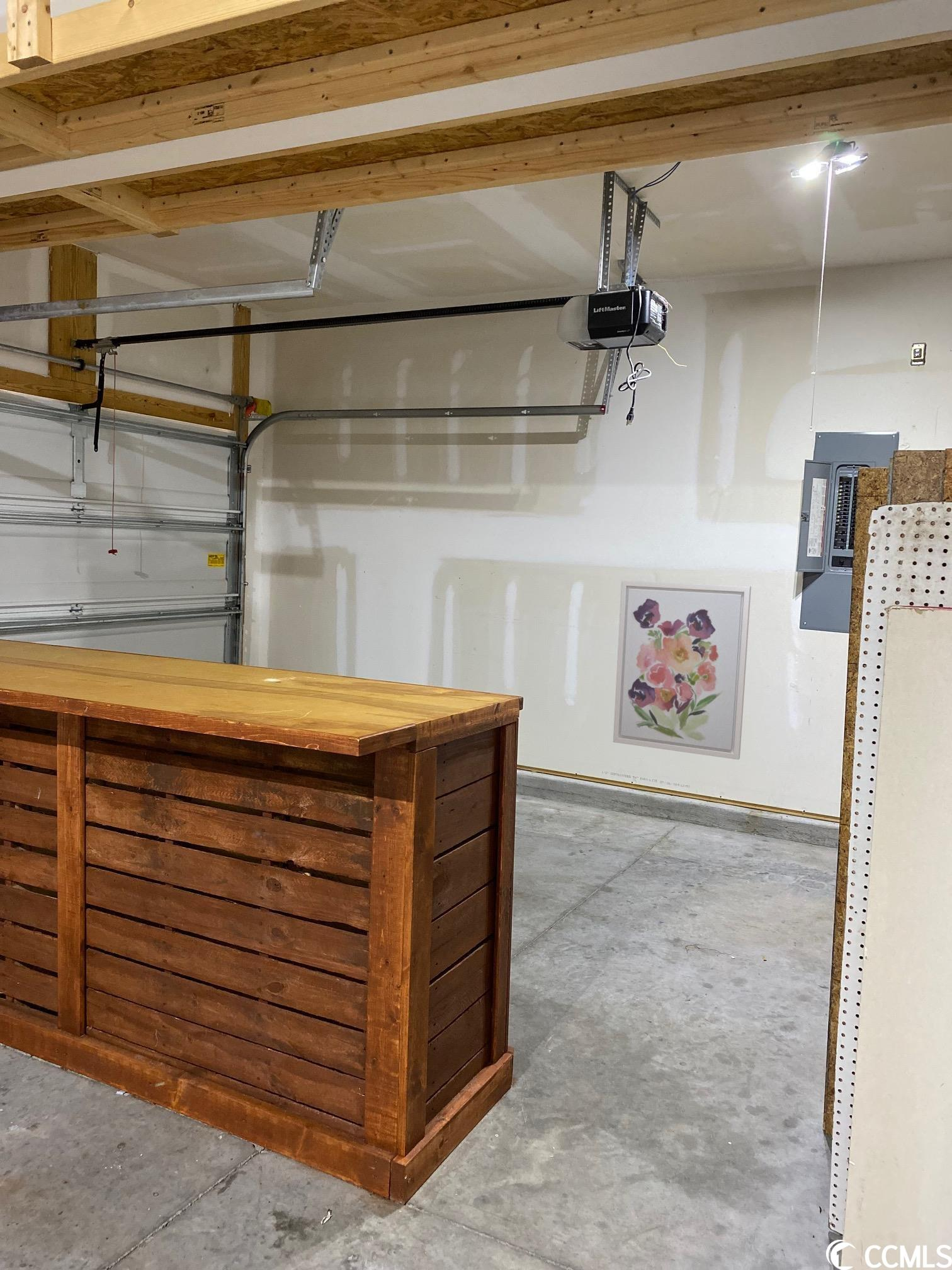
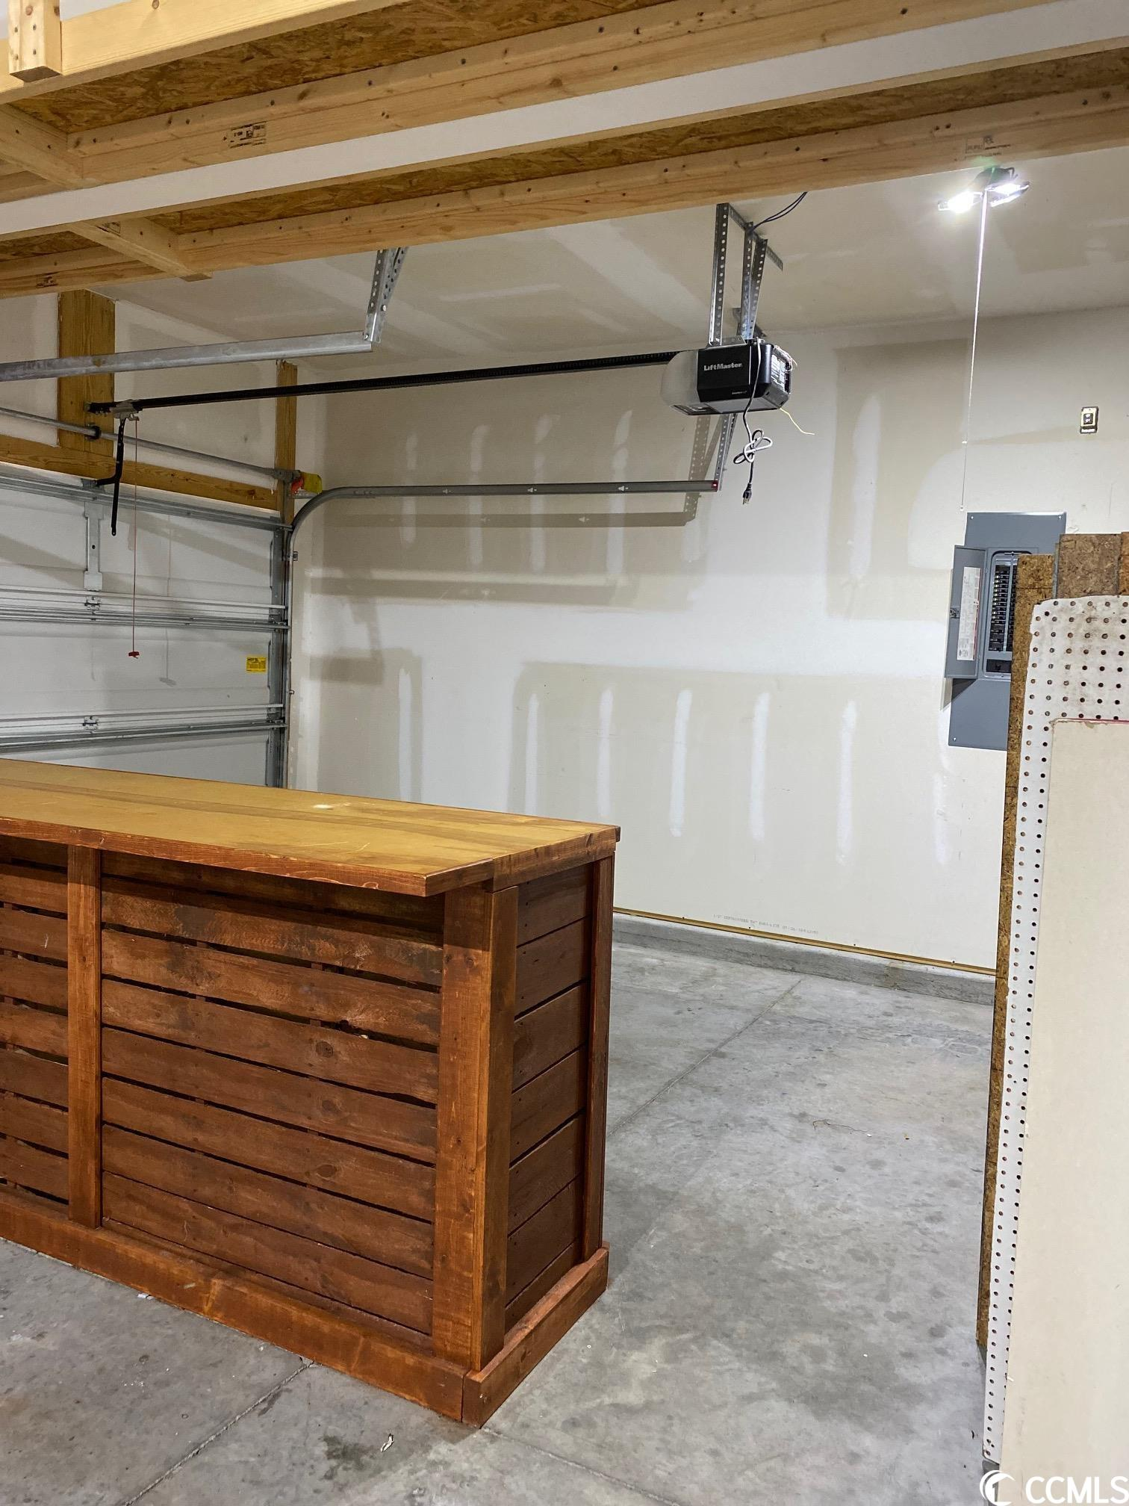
- wall art (679, 667)
